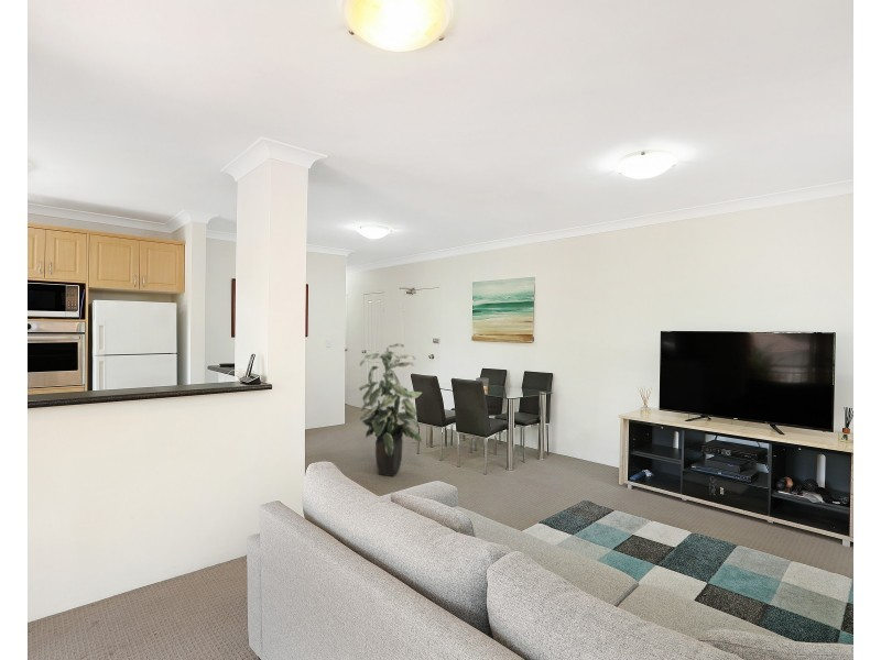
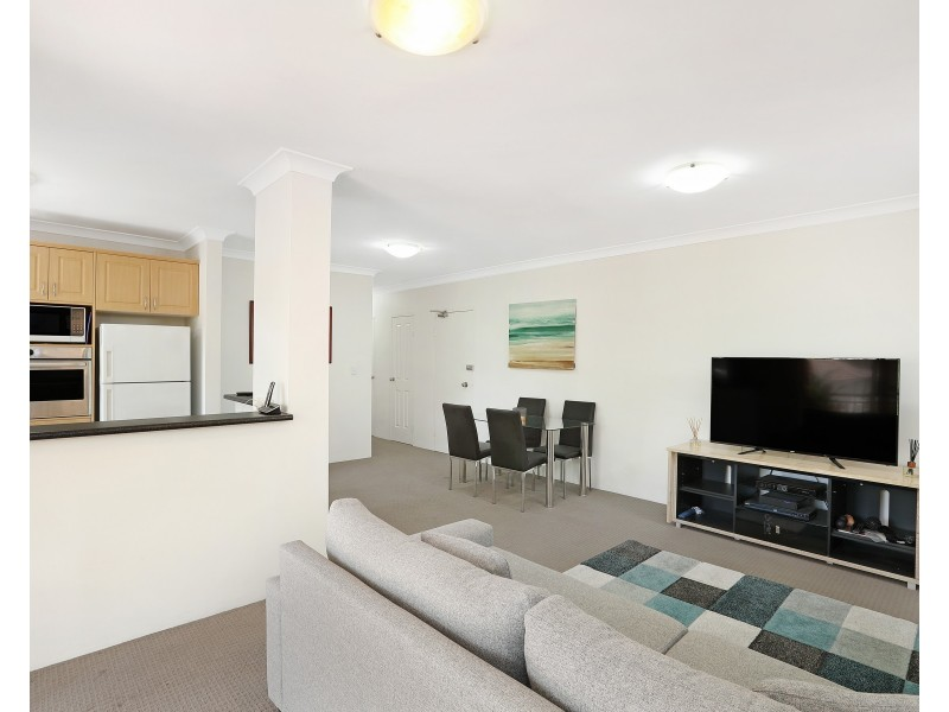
- indoor plant (391, 409)
